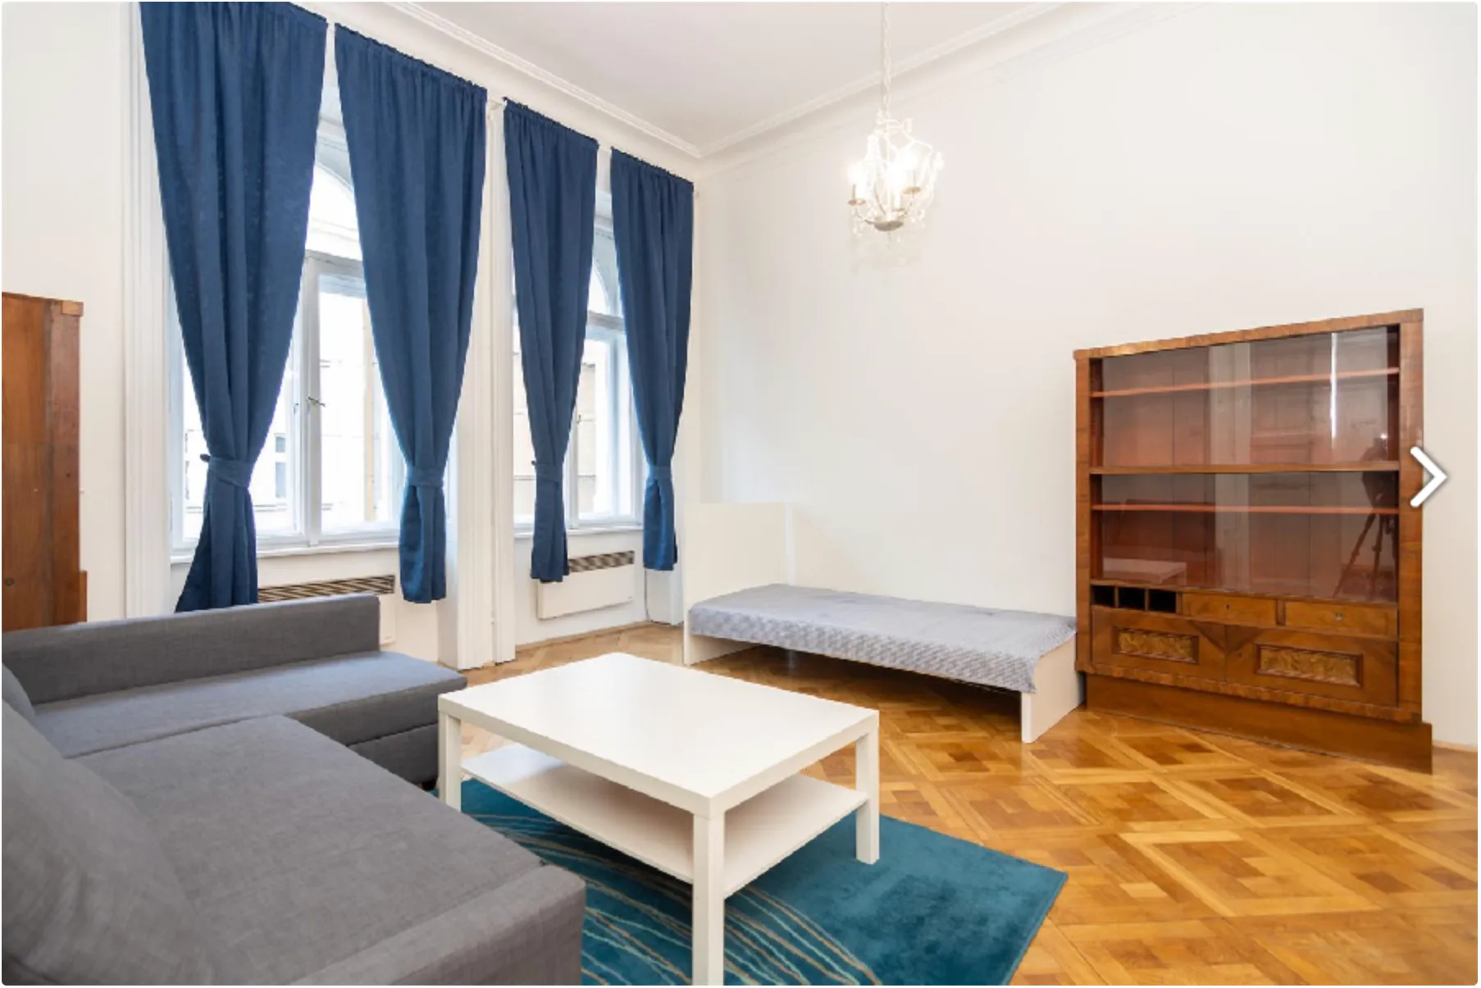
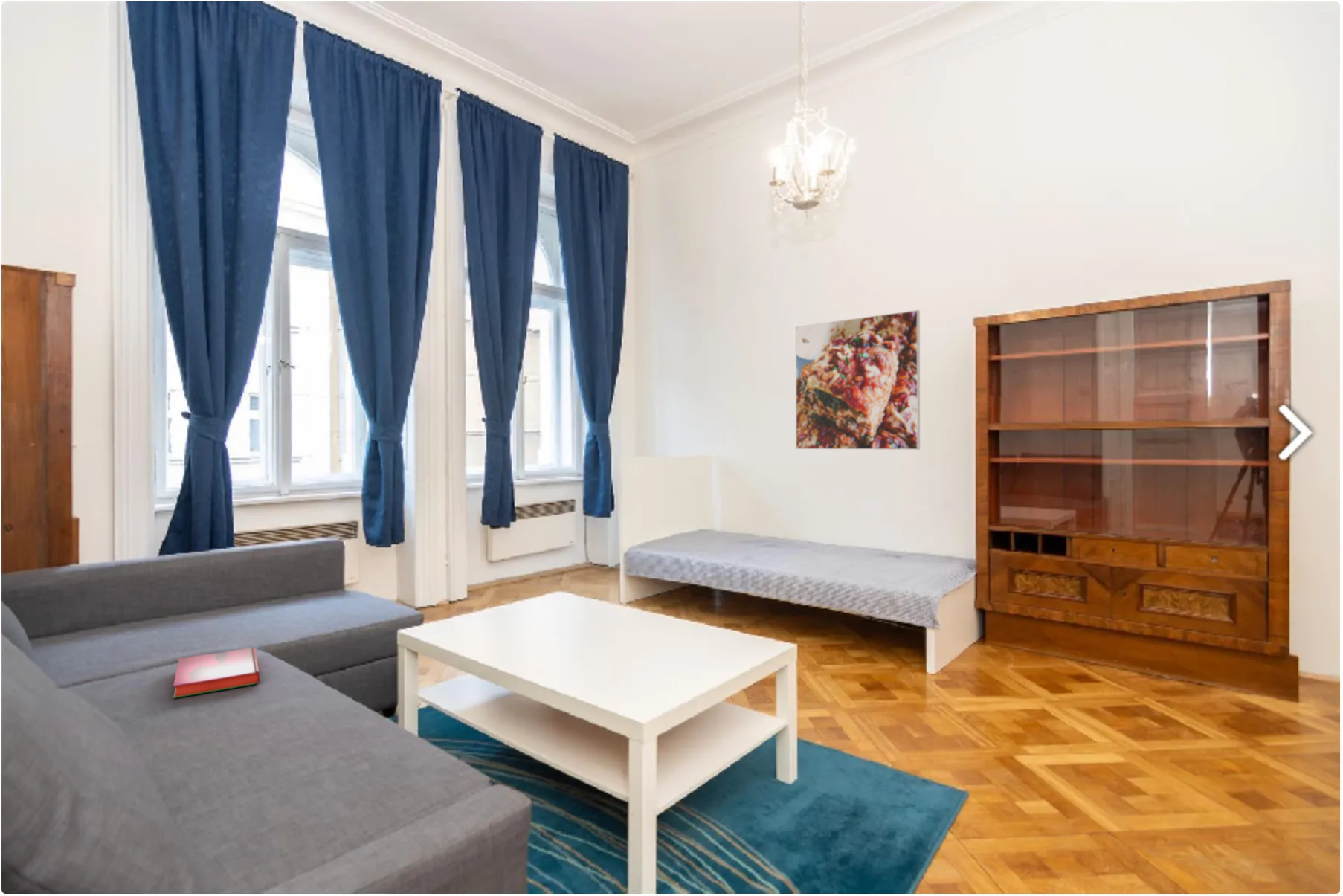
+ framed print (854, 384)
+ hardback book (218, 670)
